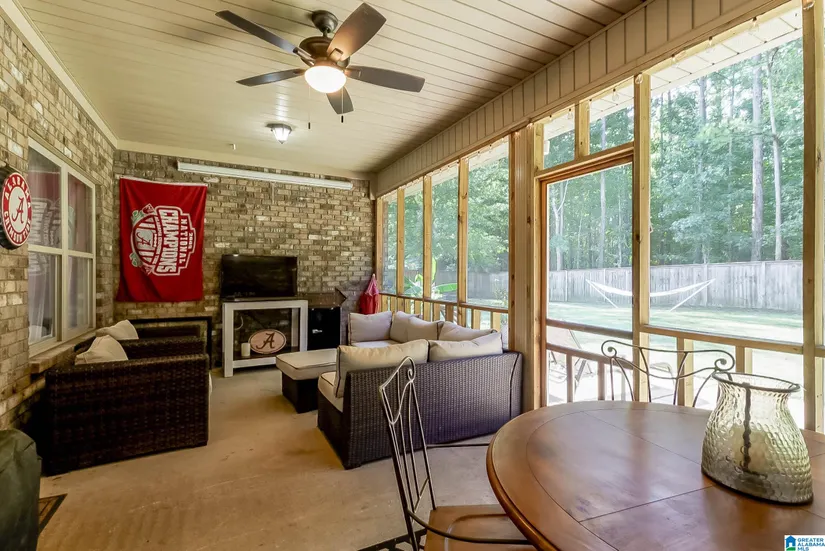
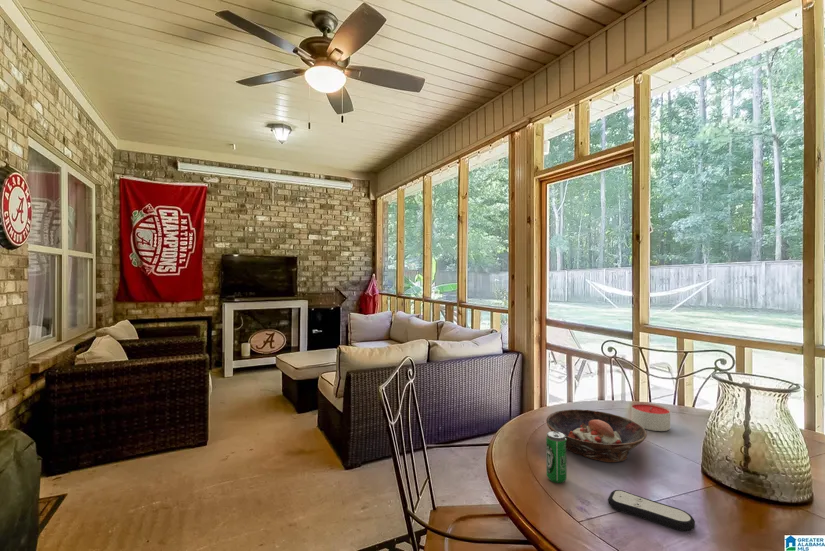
+ bowl (594, 432)
+ candle (650, 415)
+ remote control (649, 509)
+ beverage can (556, 456)
